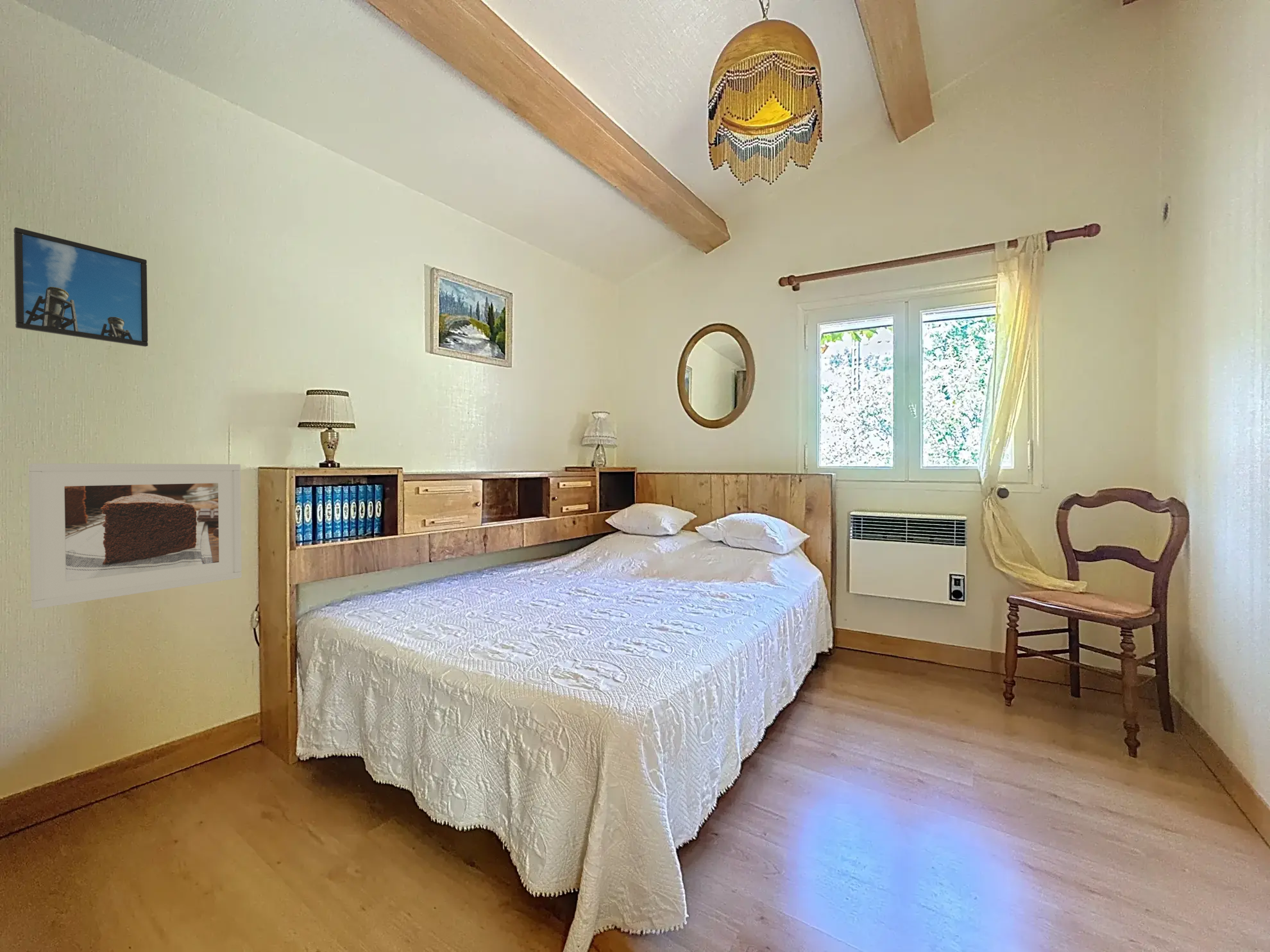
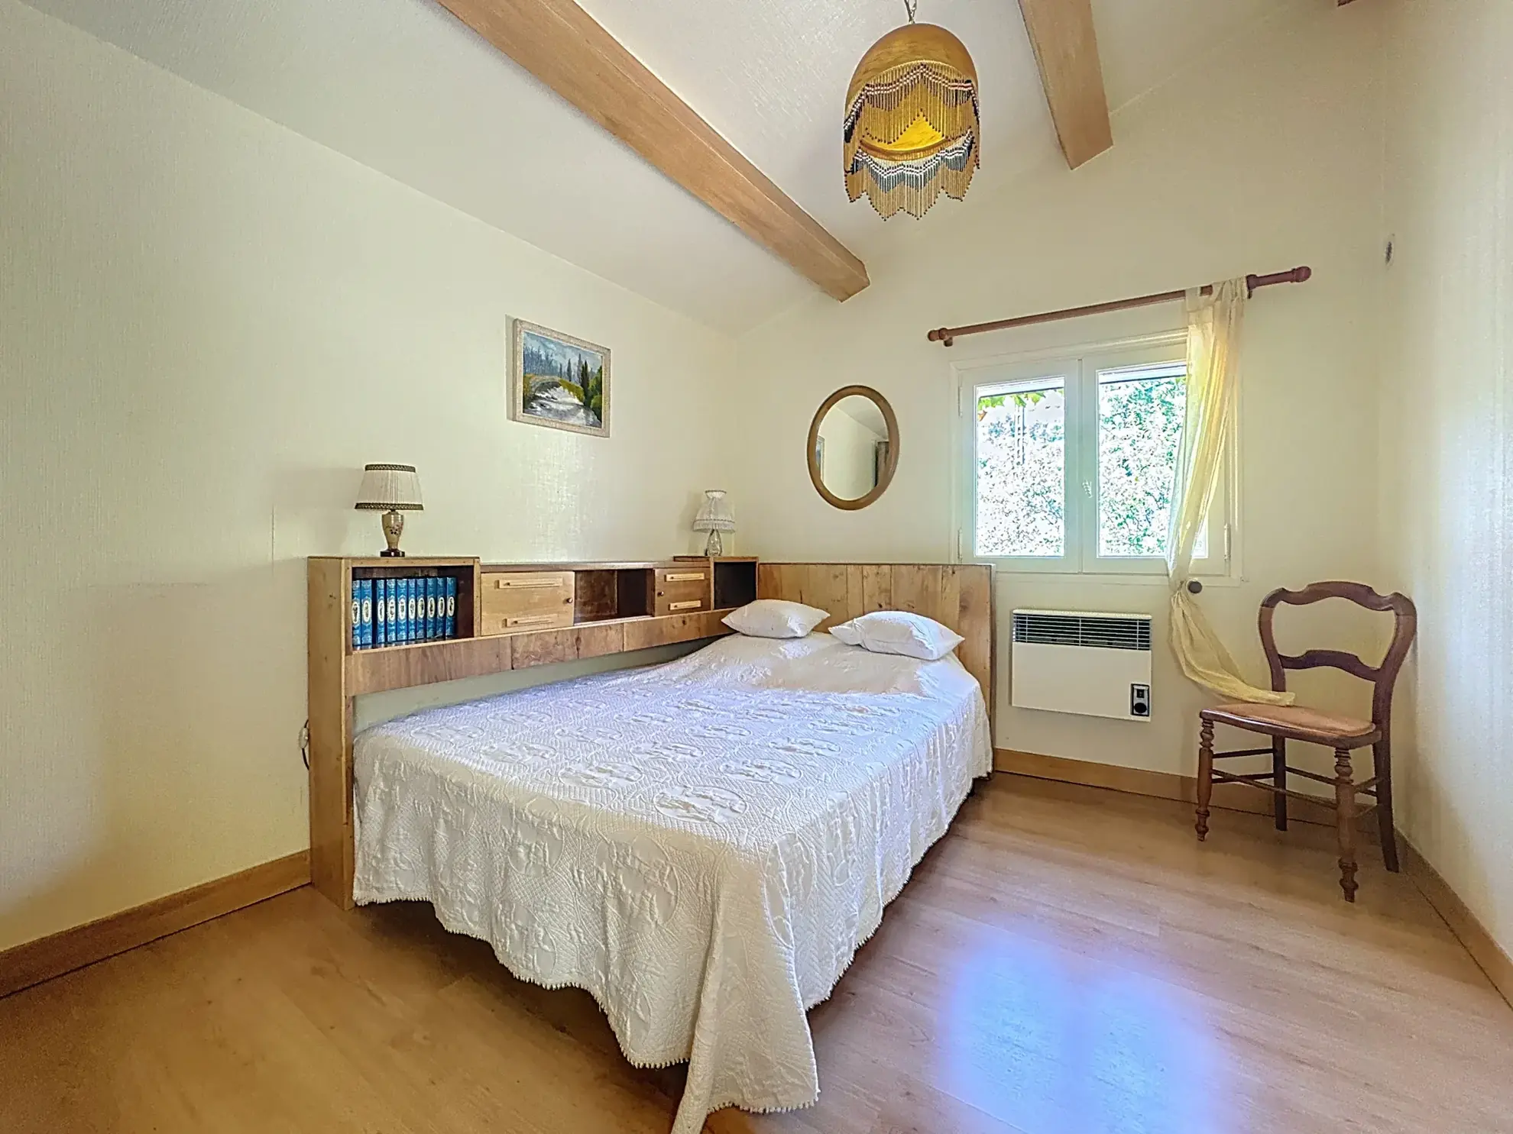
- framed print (85, 291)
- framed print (148, 528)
